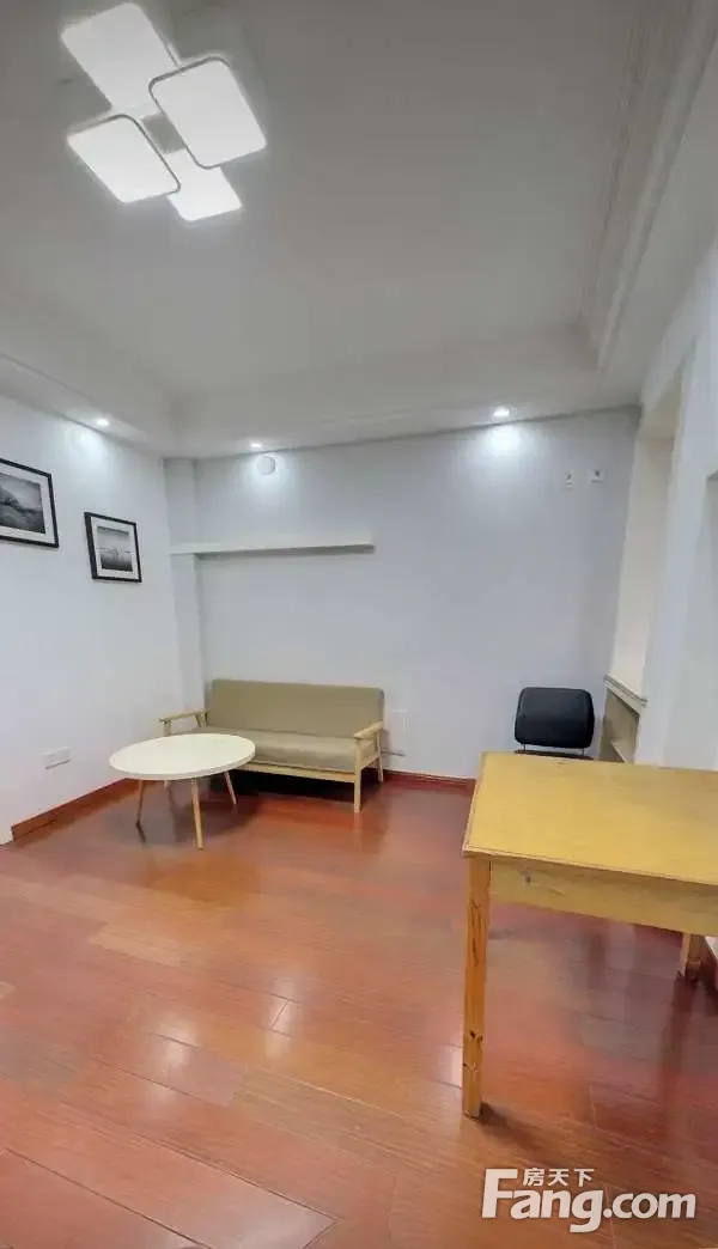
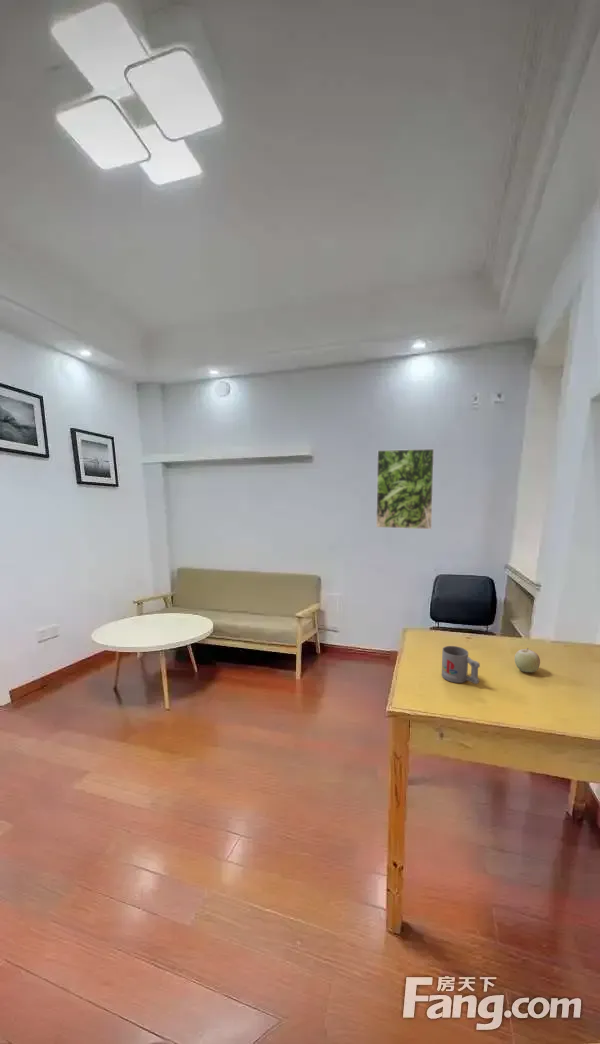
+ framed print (404, 489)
+ fruit (527, 658)
+ mug (461, 666)
